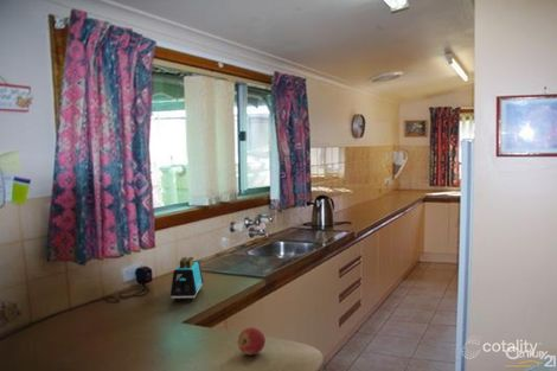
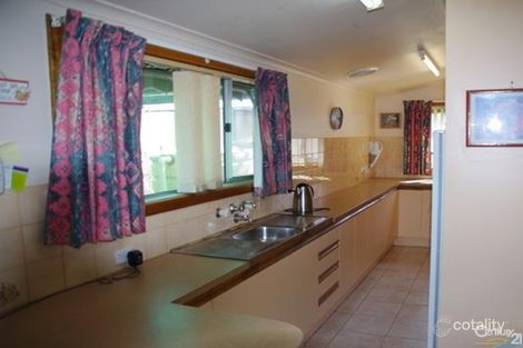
- apple (251, 340)
- toaster (186, 276)
